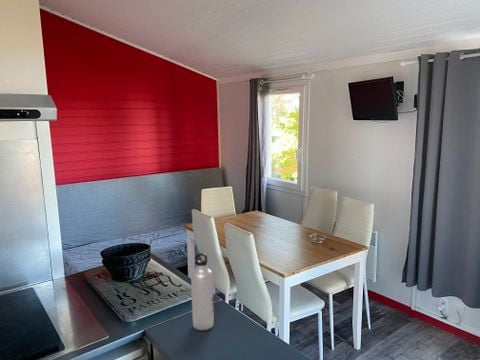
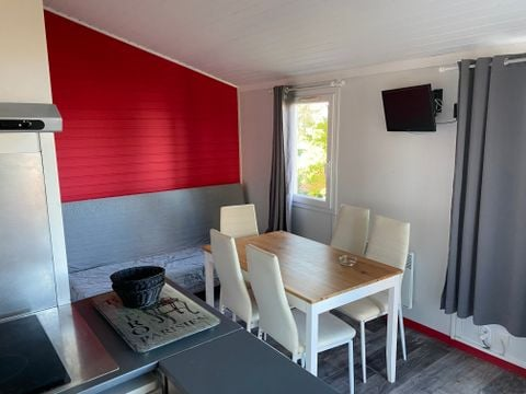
- water bottle (202, 289)
